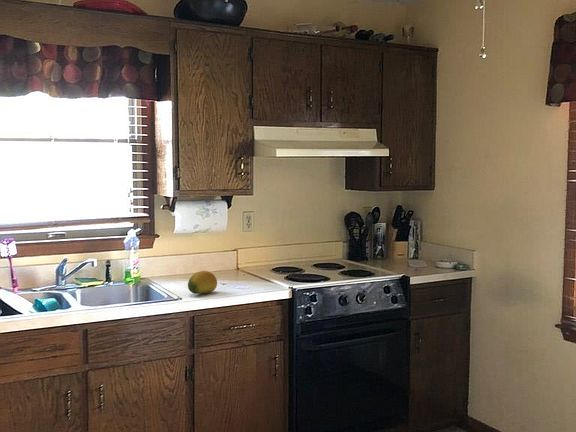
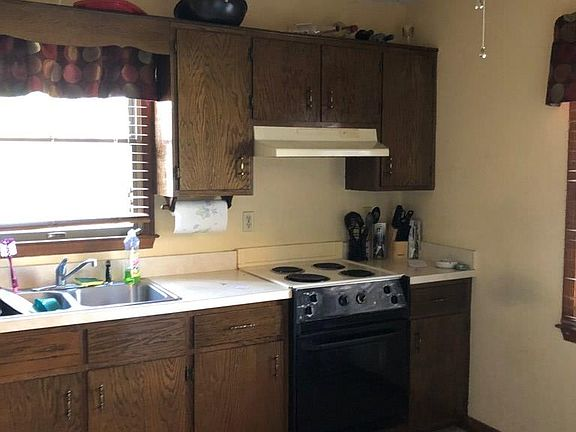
- fruit (201, 282)
